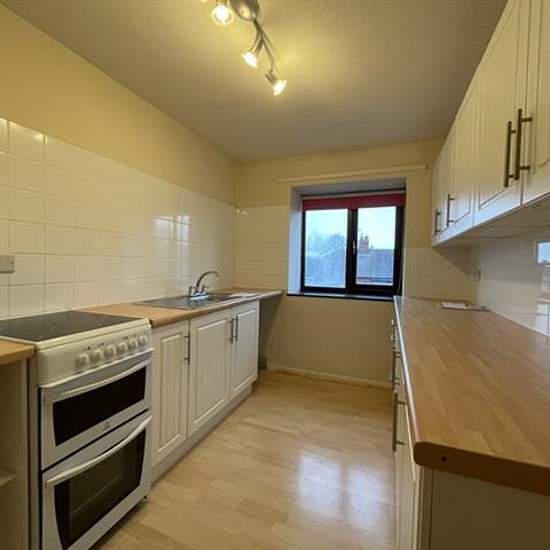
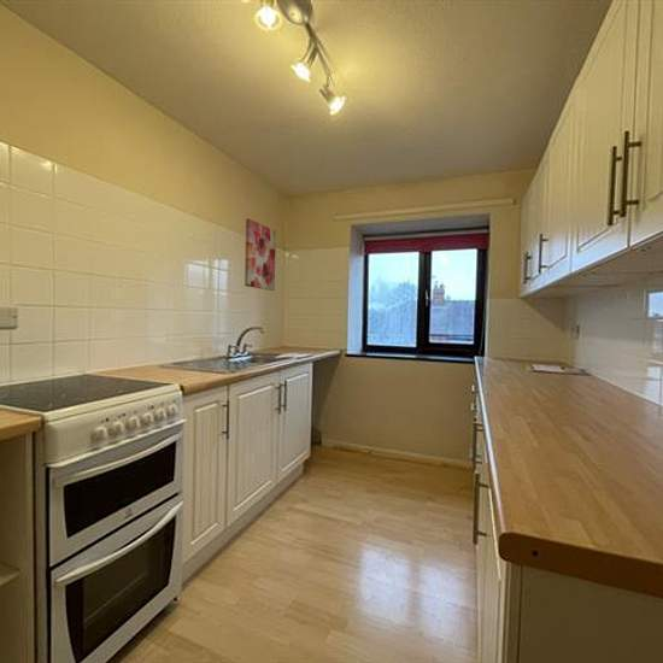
+ wall art (260, 257)
